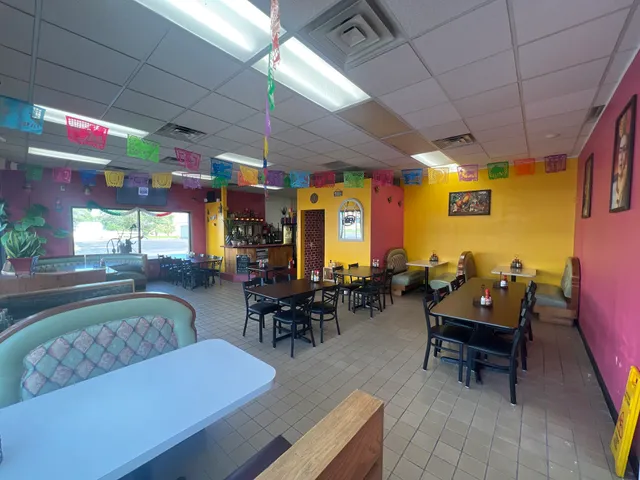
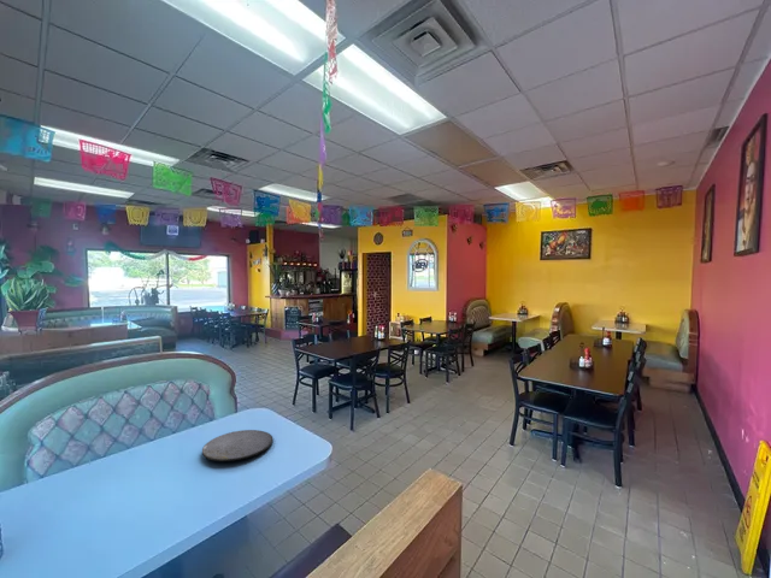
+ plate (239, 443)
